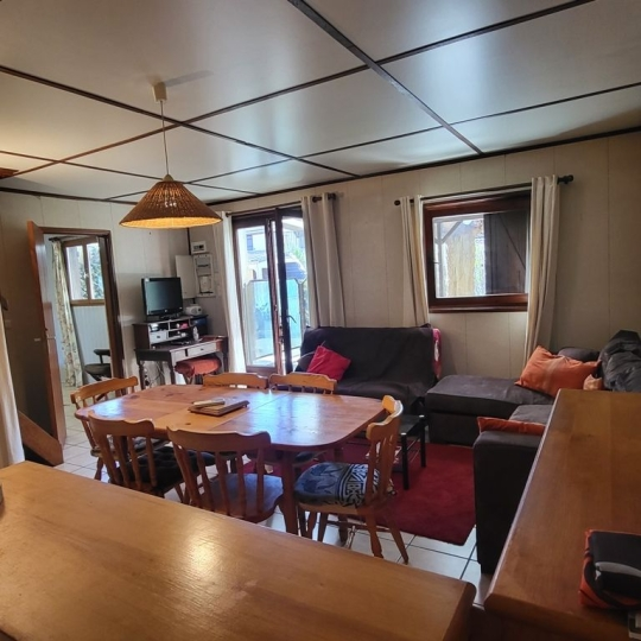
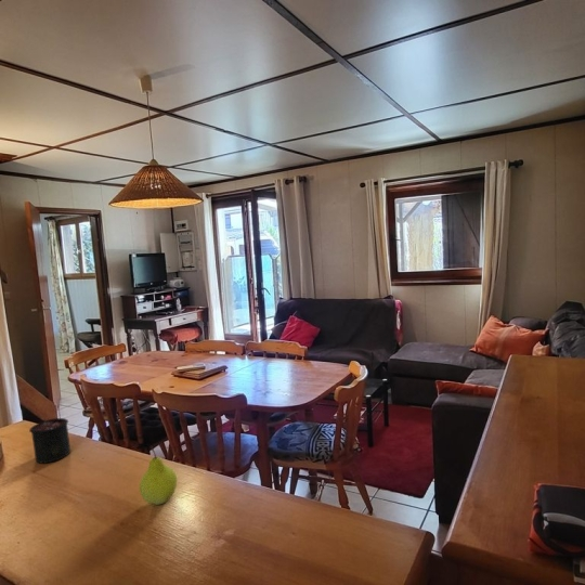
+ candle (50, 432)
+ fruit (157, 471)
